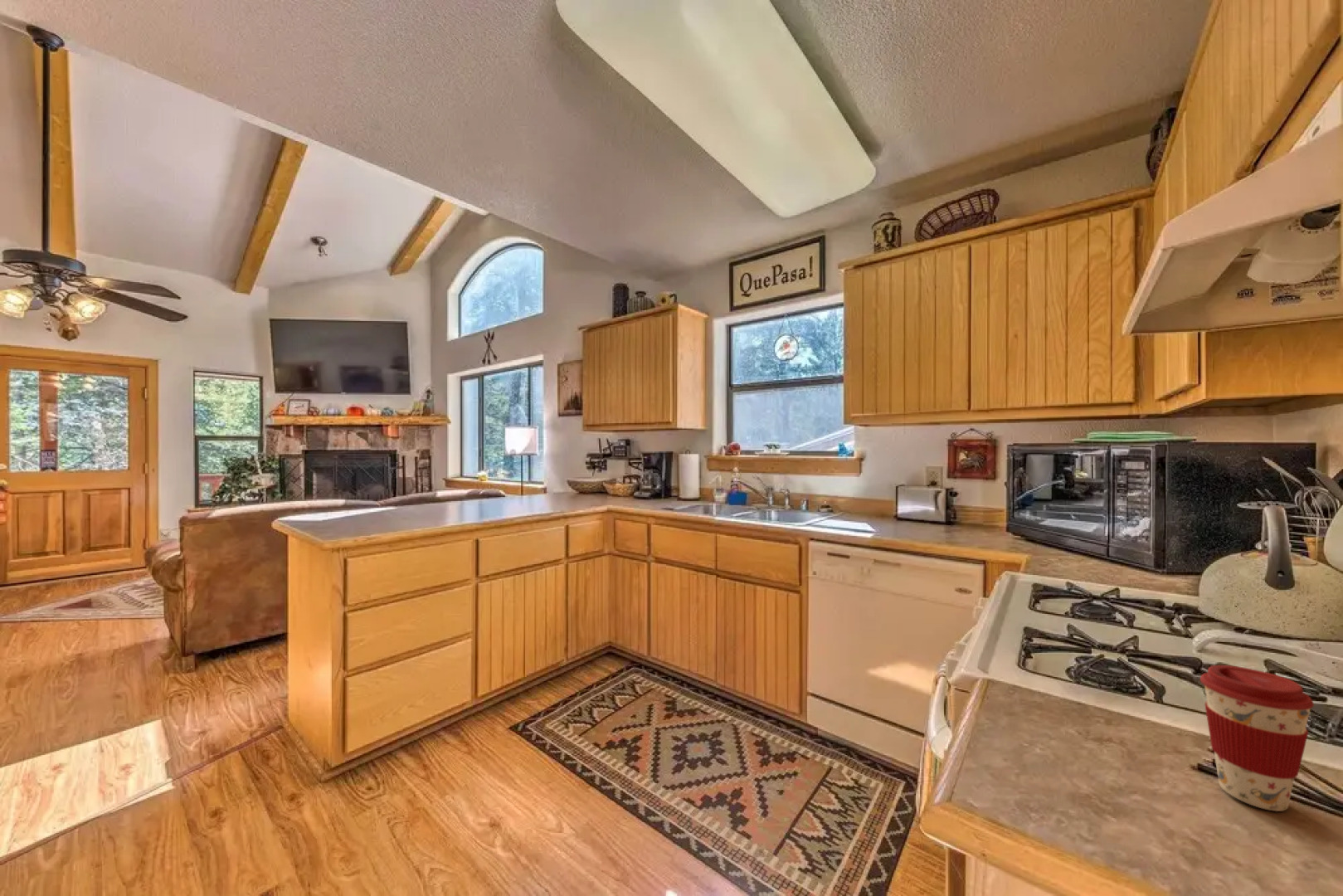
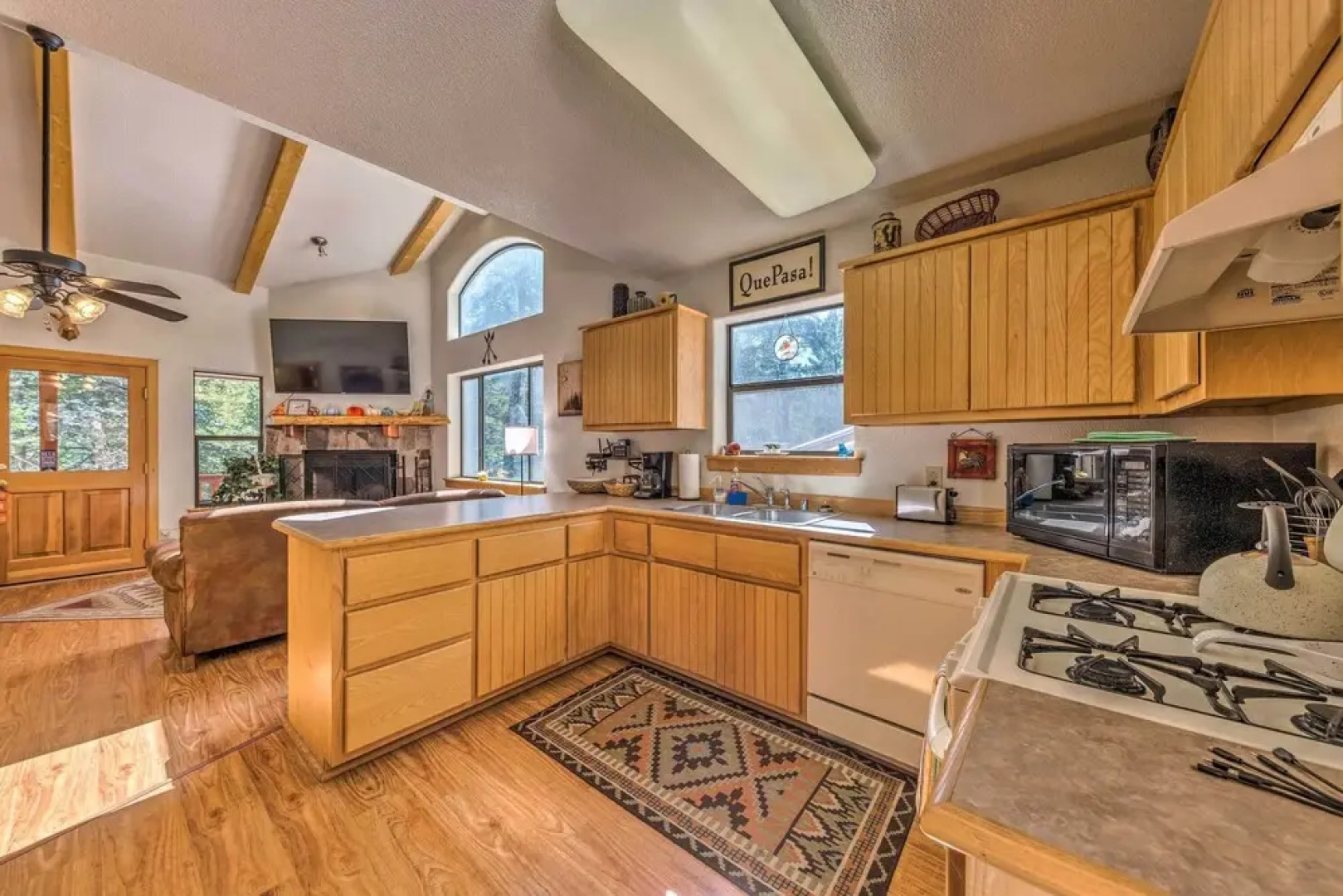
- coffee cup (1253, 736)
